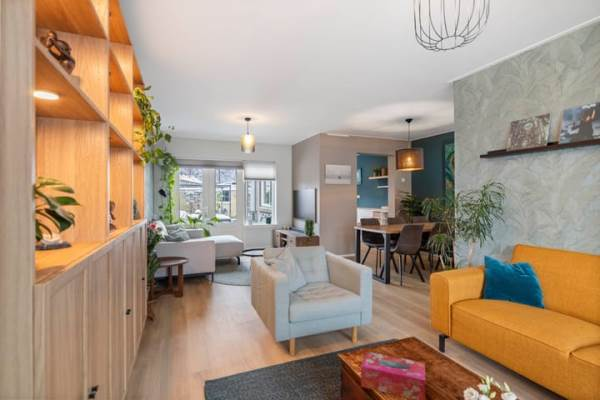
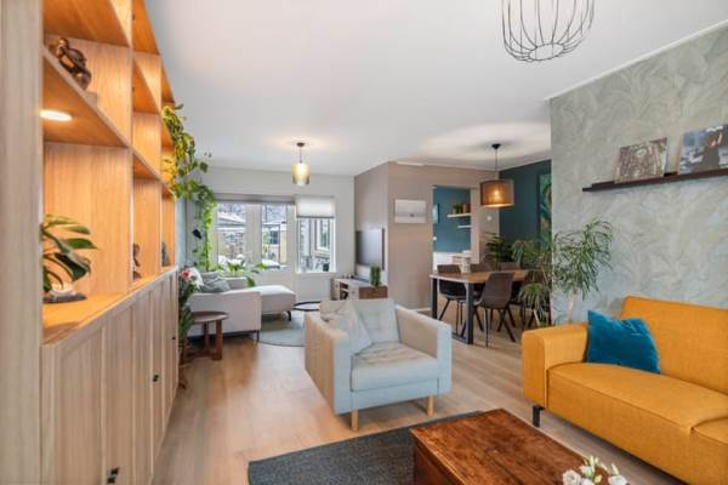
- tissue box (393, 374)
